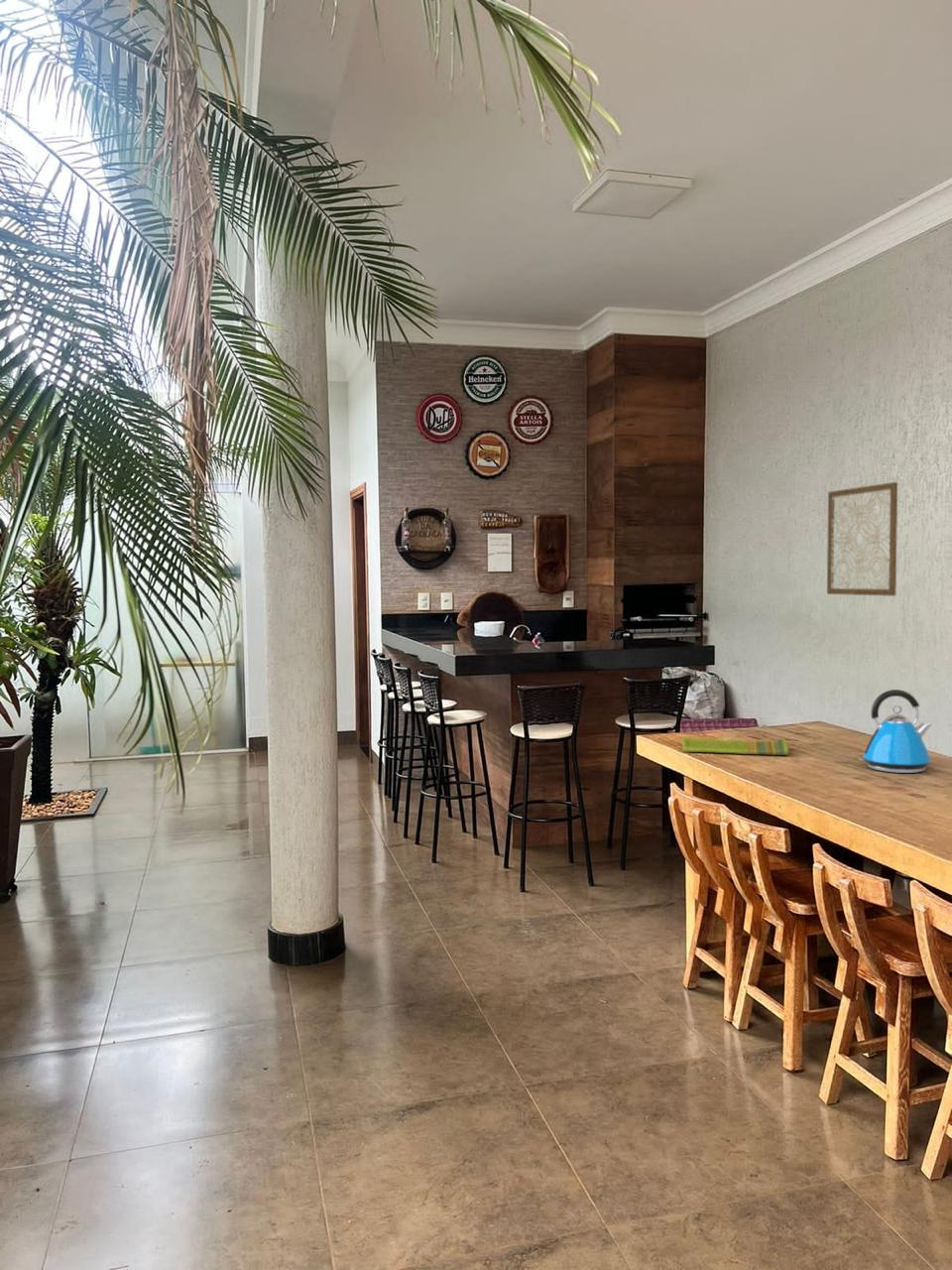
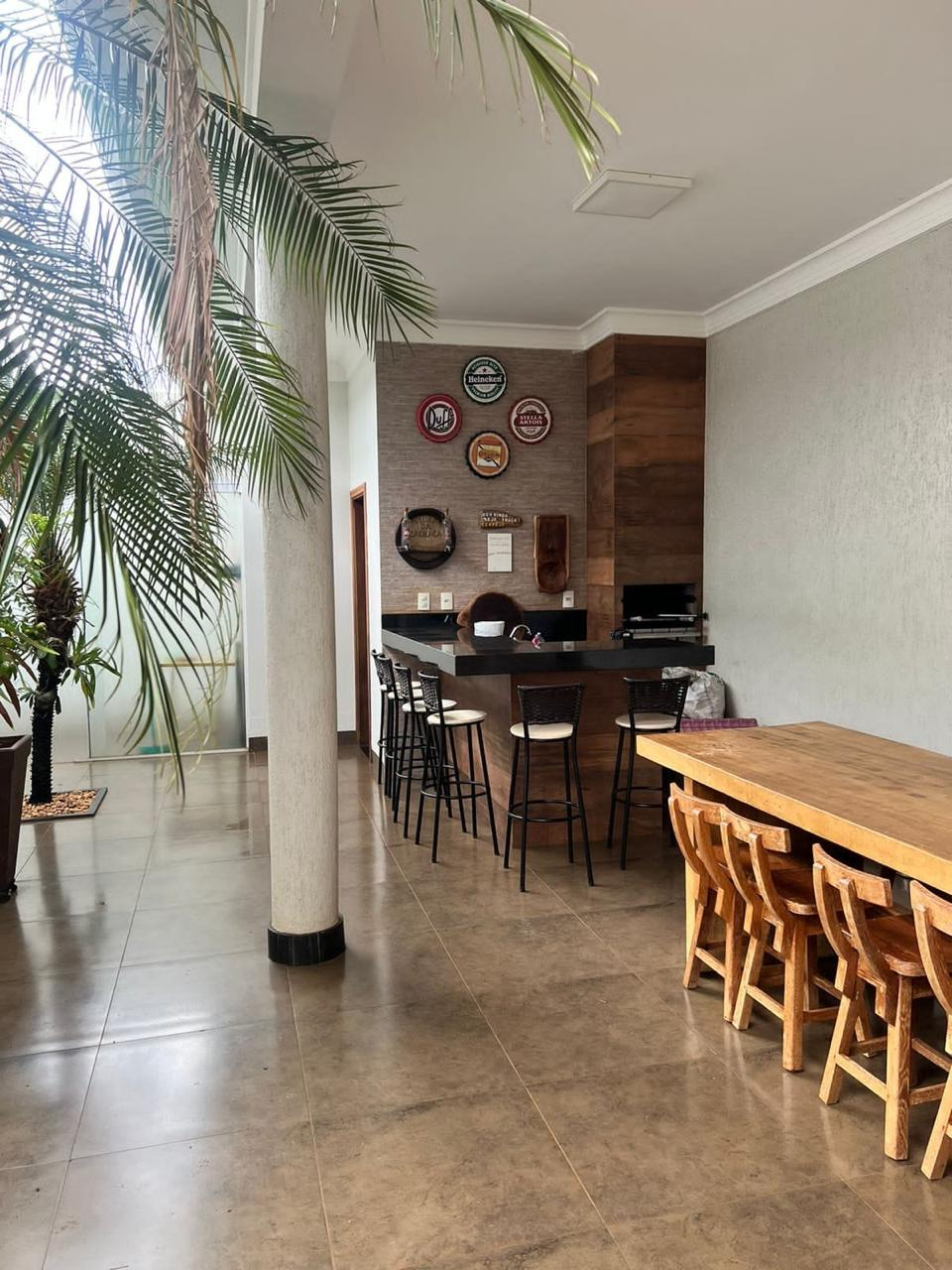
- kettle (894, 728)
- dish towel (734, 745)
- wall art (863, 540)
